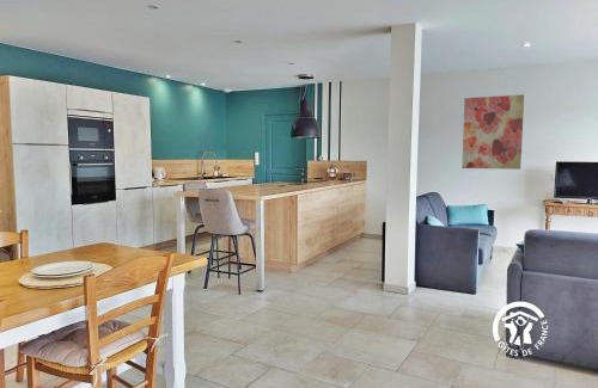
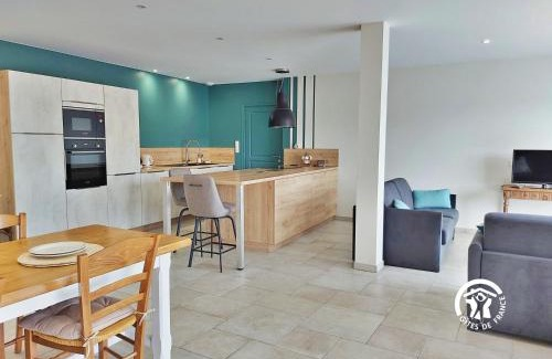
- wall art (492, 133)
